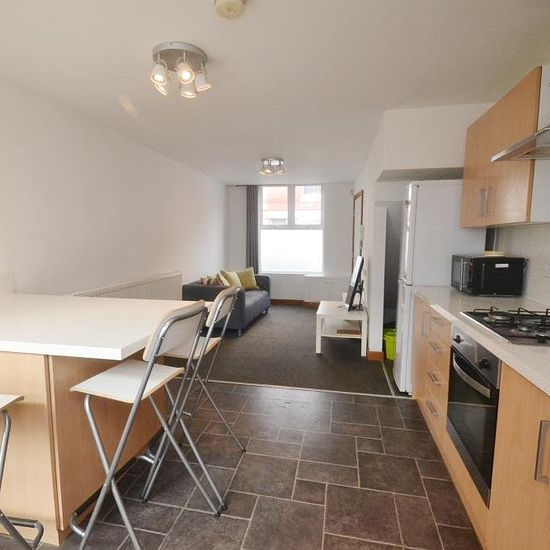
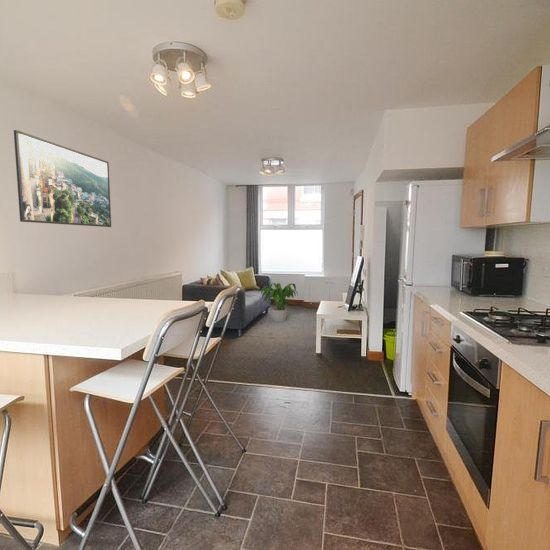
+ potted plant (280, 302)
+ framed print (71, 187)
